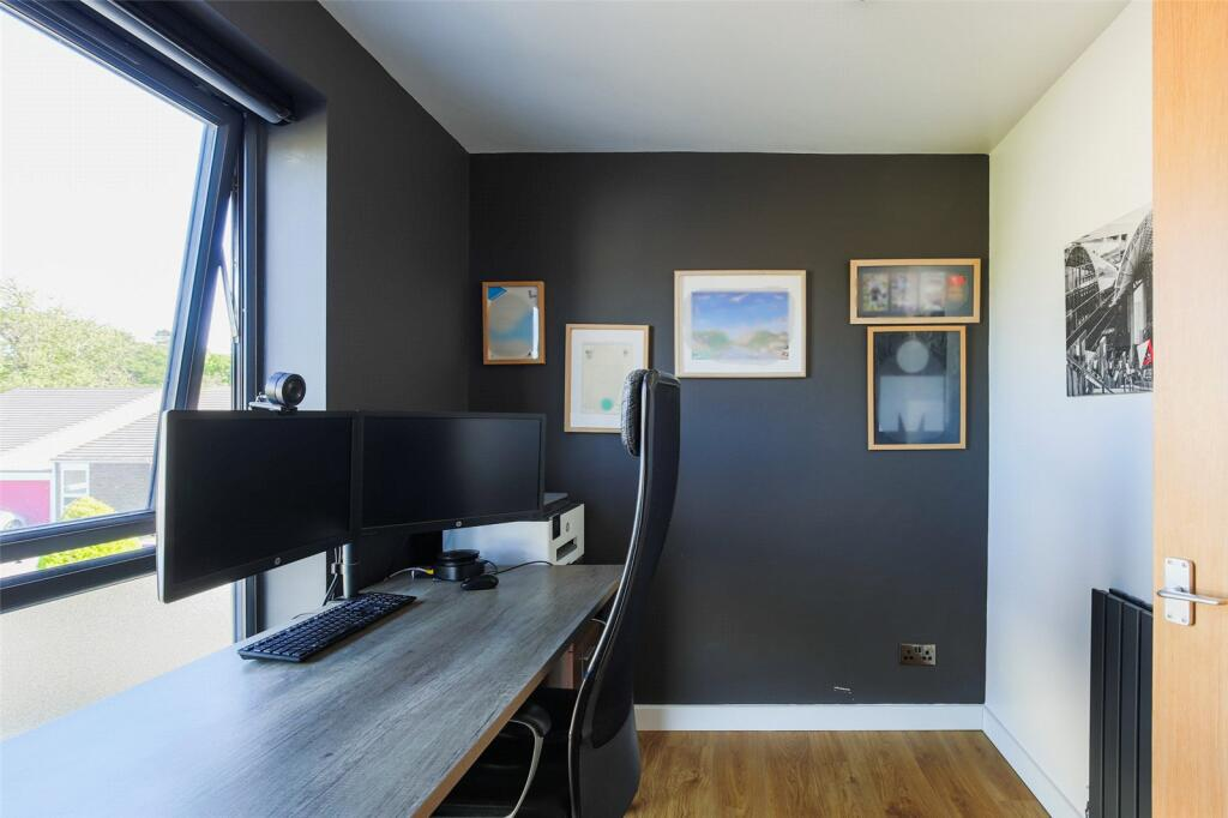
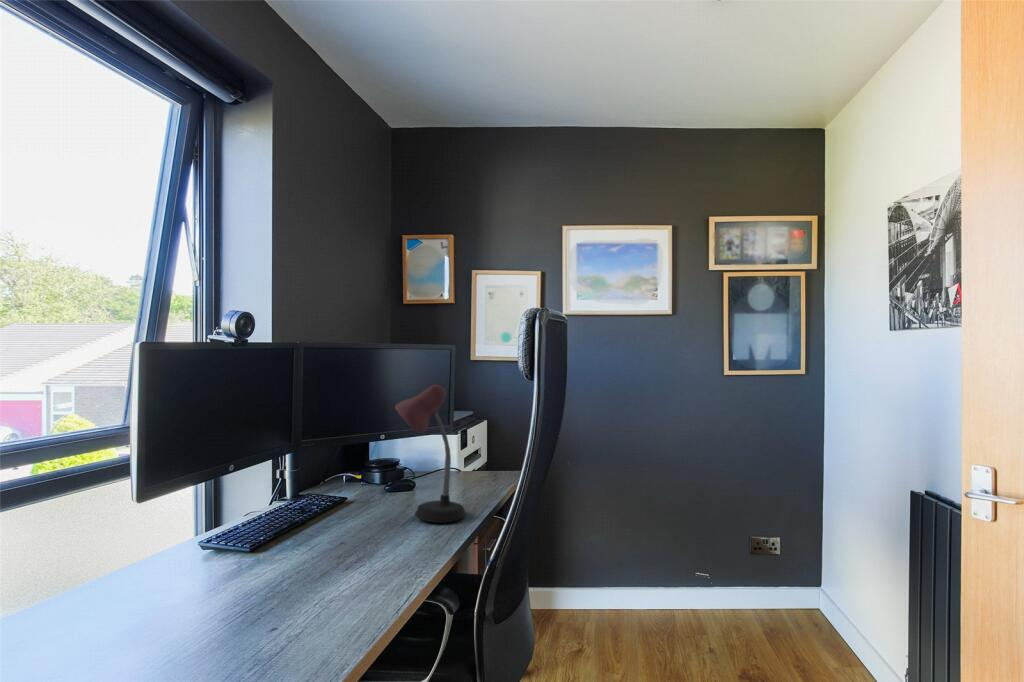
+ desk lamp (445, 451)
